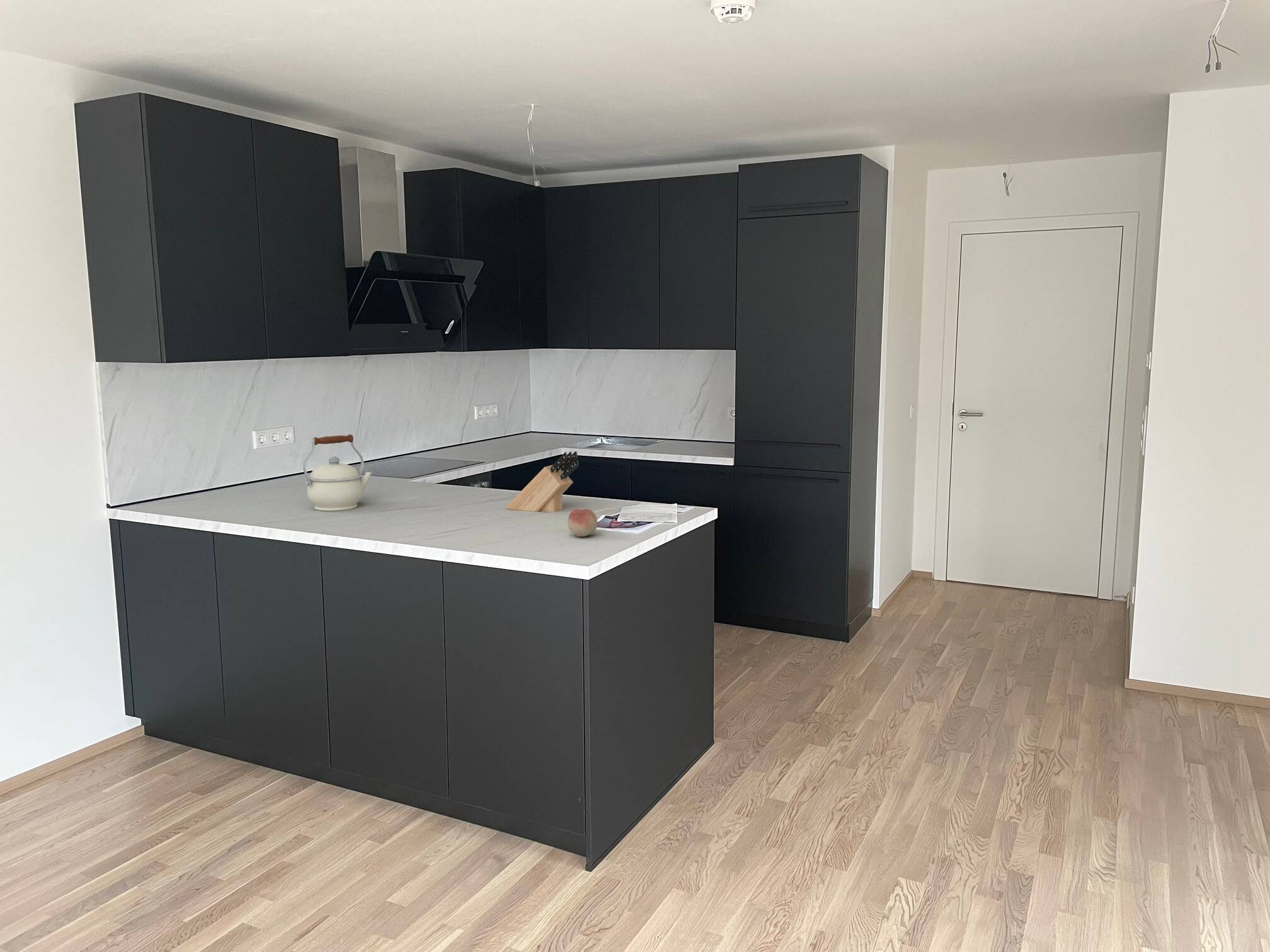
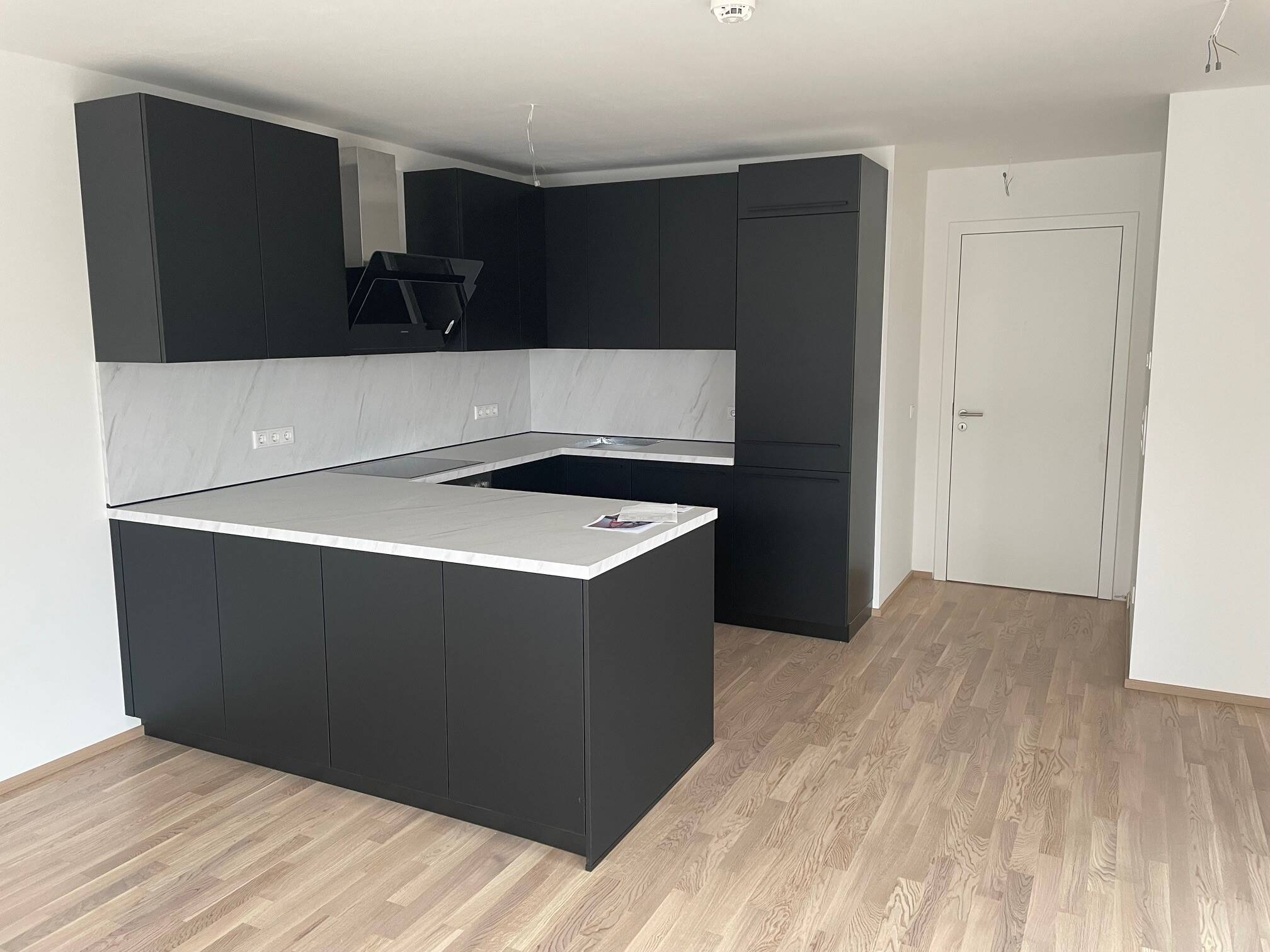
- knife block (544, 480)
- kettle (338, 471)
- fruit (582, 522)
